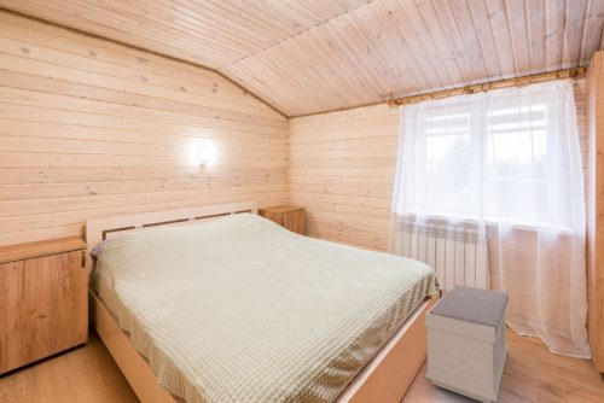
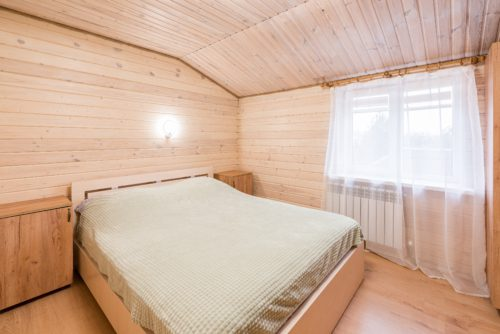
- bench (471, 333)
